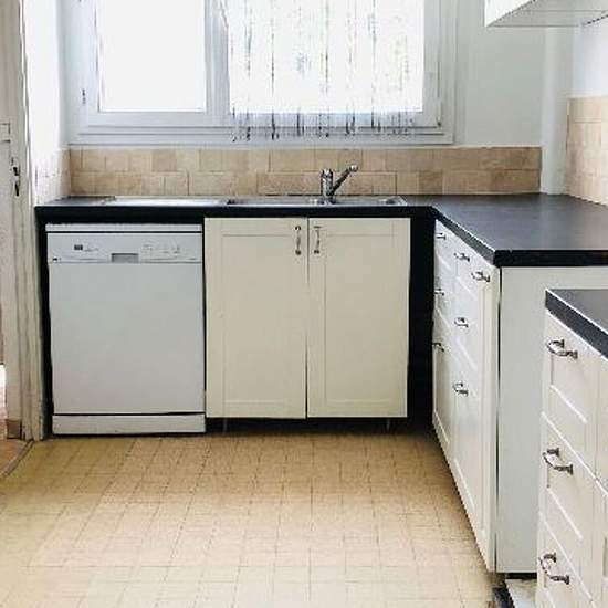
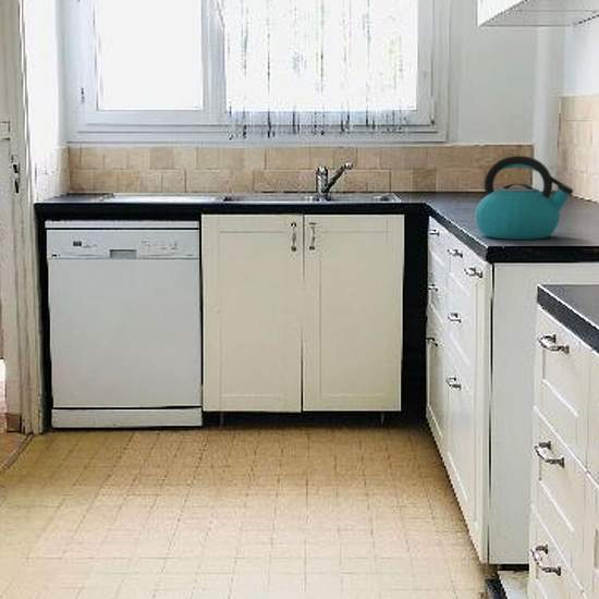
+ kettle (524, 196)
